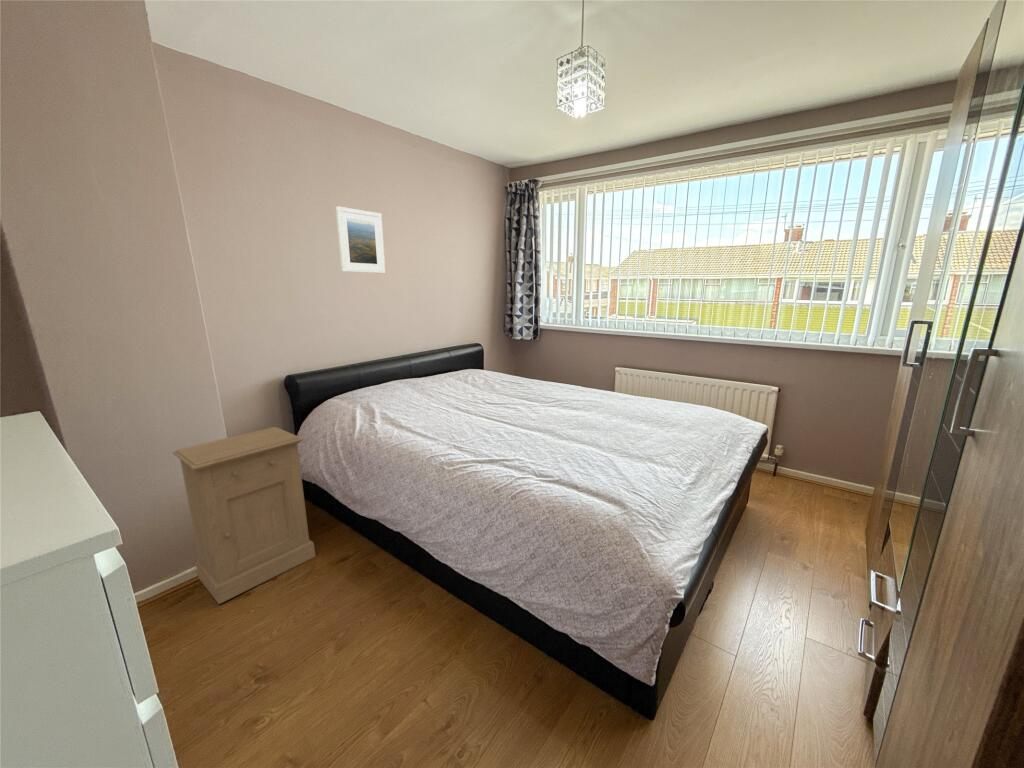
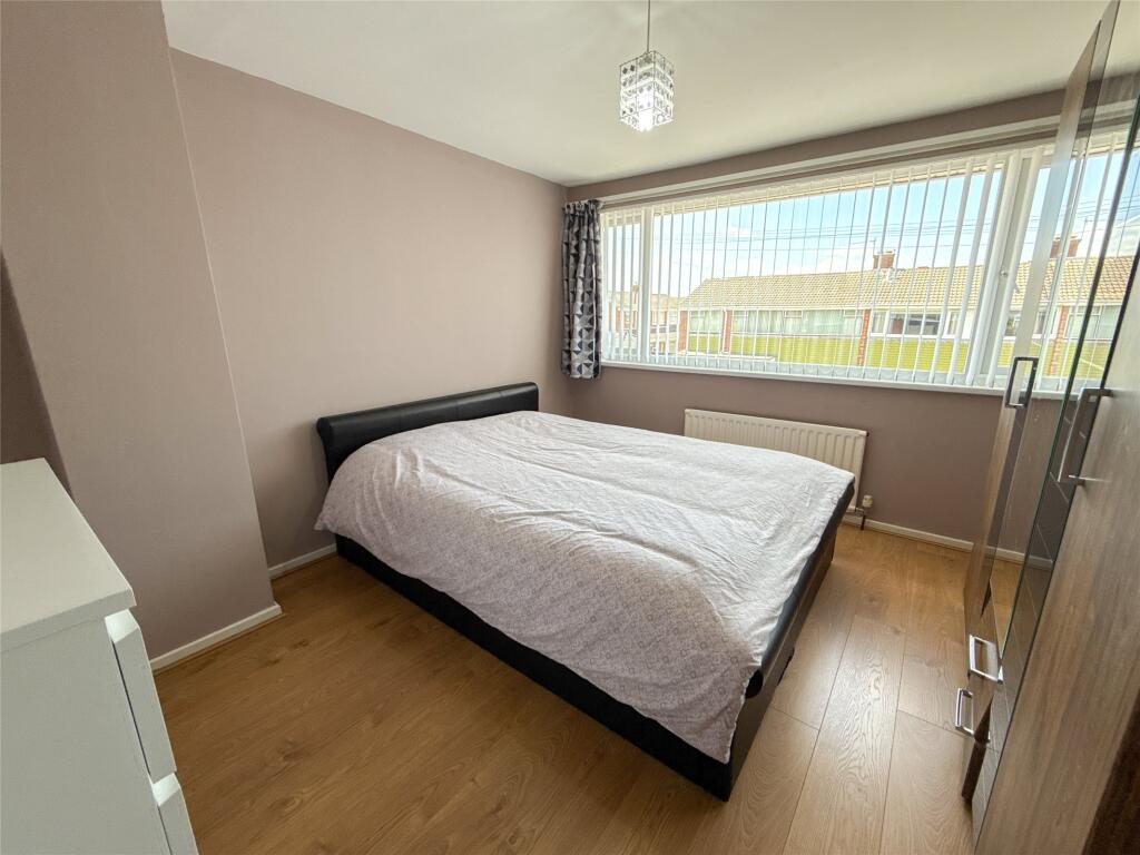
- cabinet (250, 507)
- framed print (361, 241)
